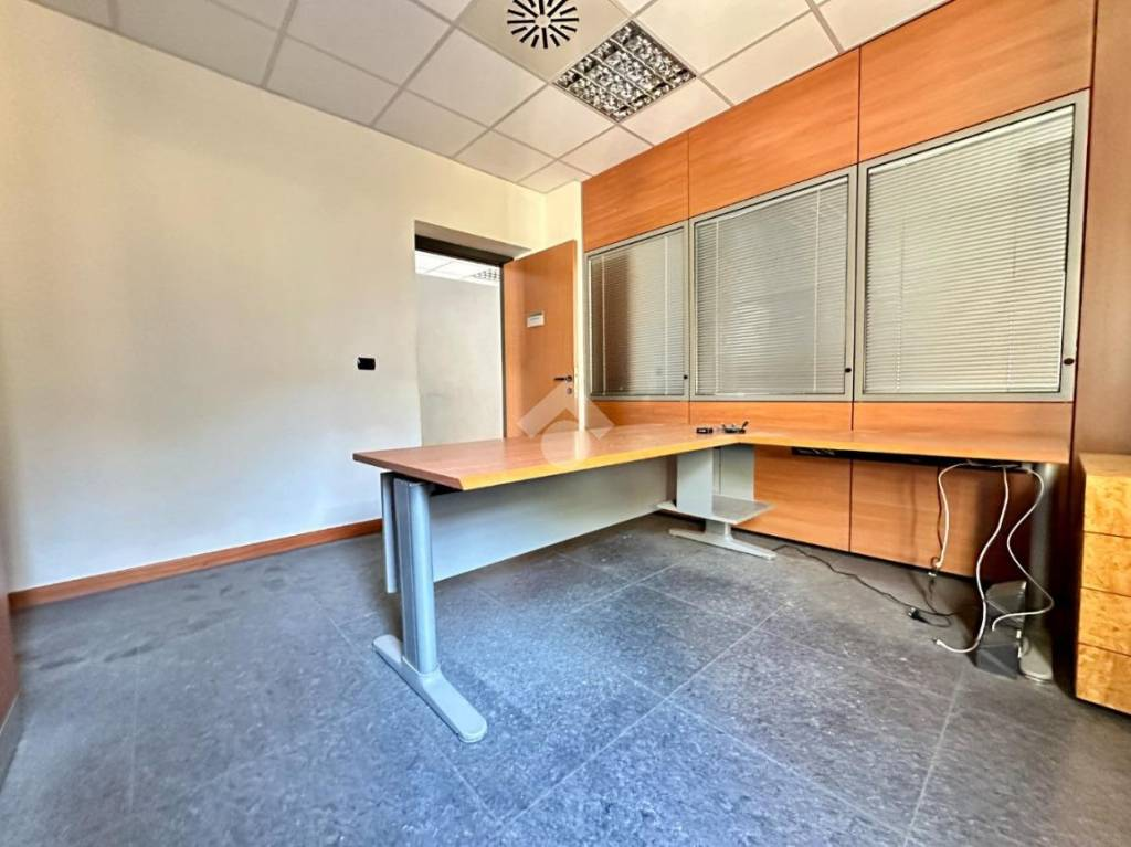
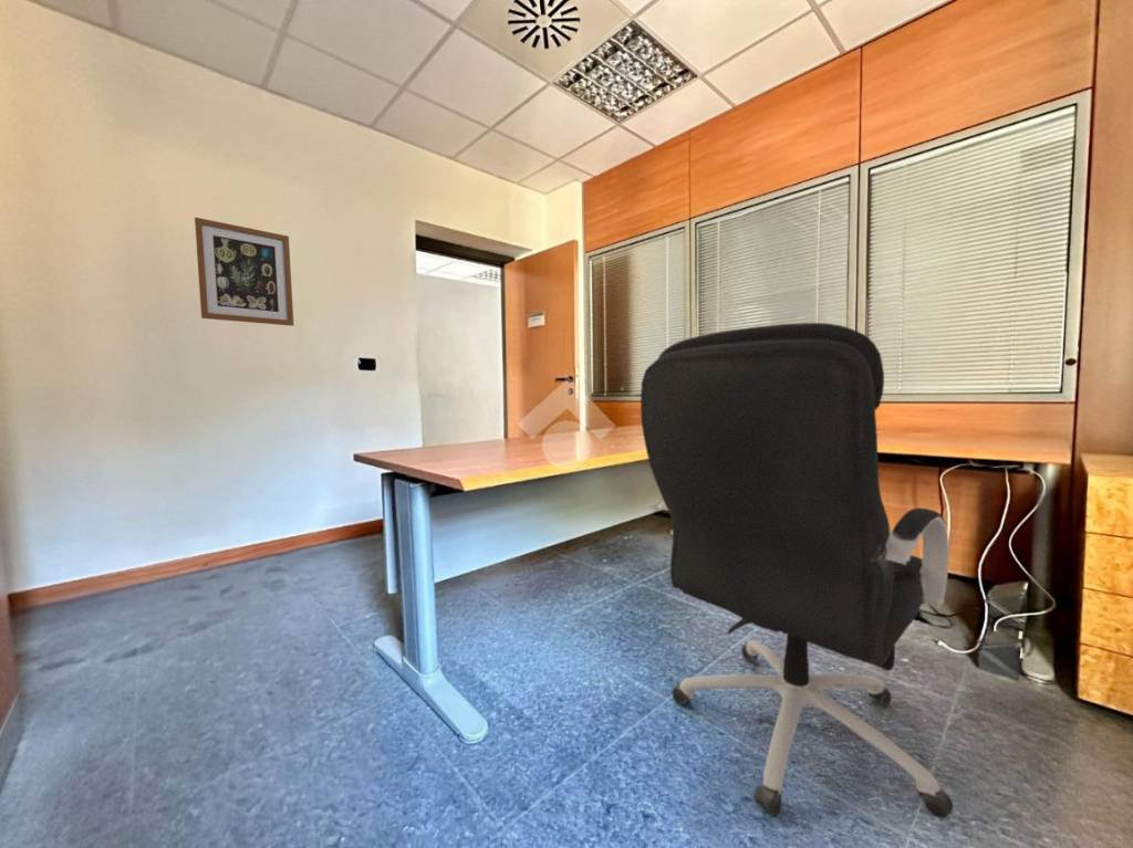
+ wall art (247, 274)
+ office chair (798, 544)
